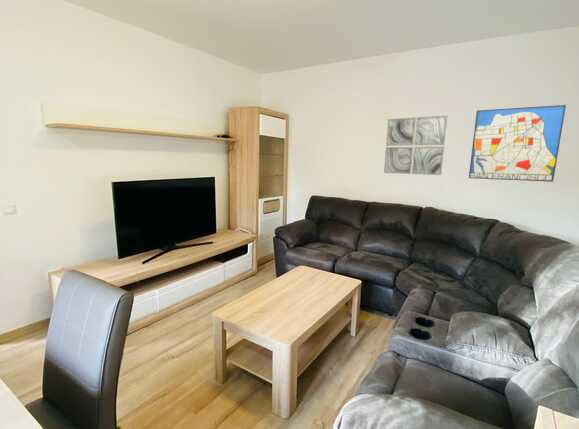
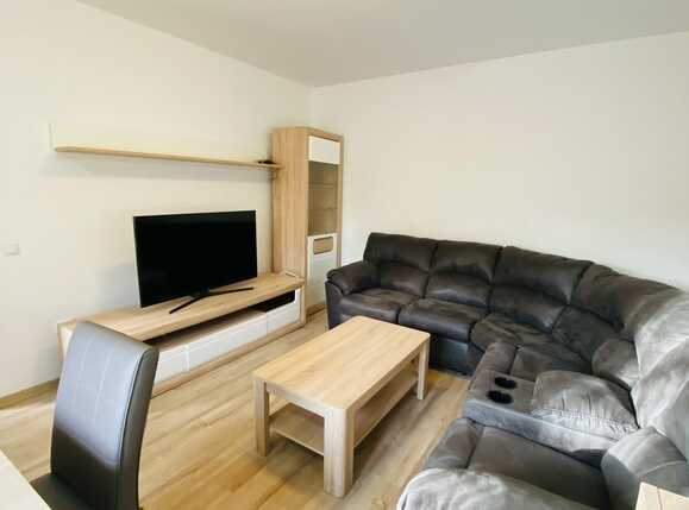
- wall art (414, 147)
- wall art (513, 144)
